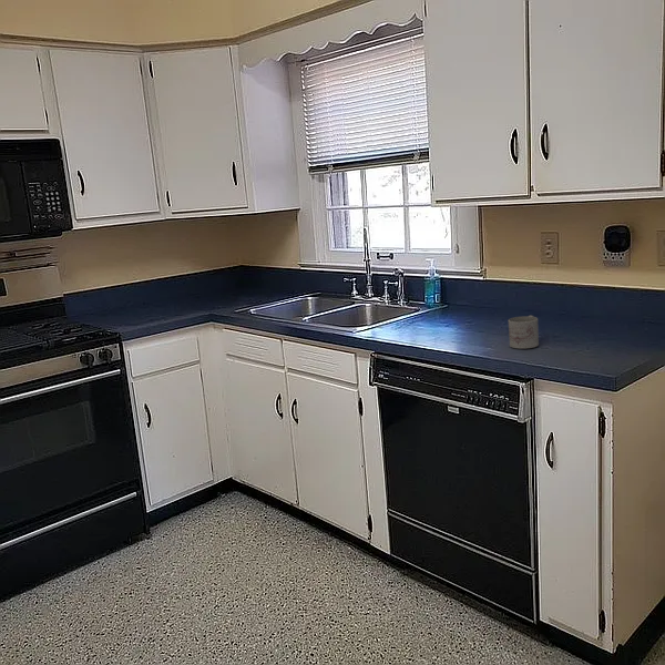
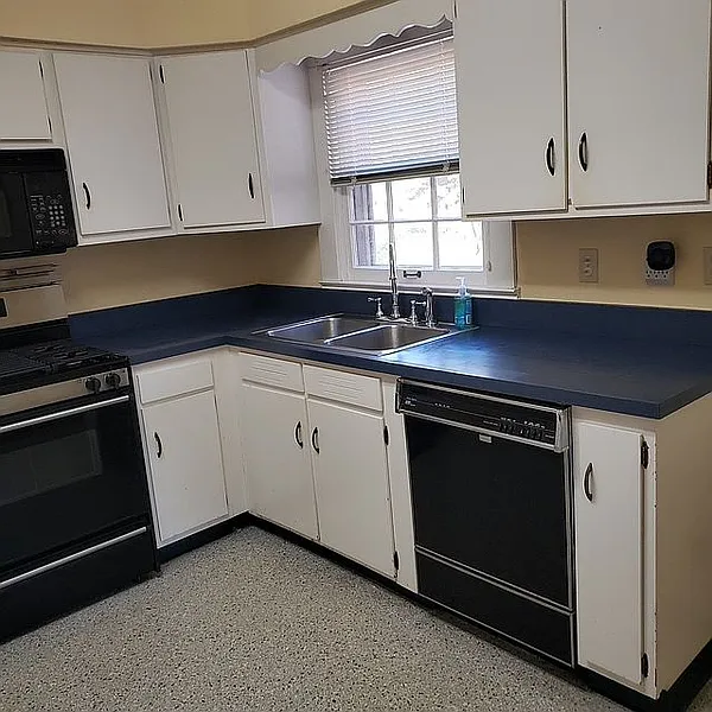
- mug (525, 330)
